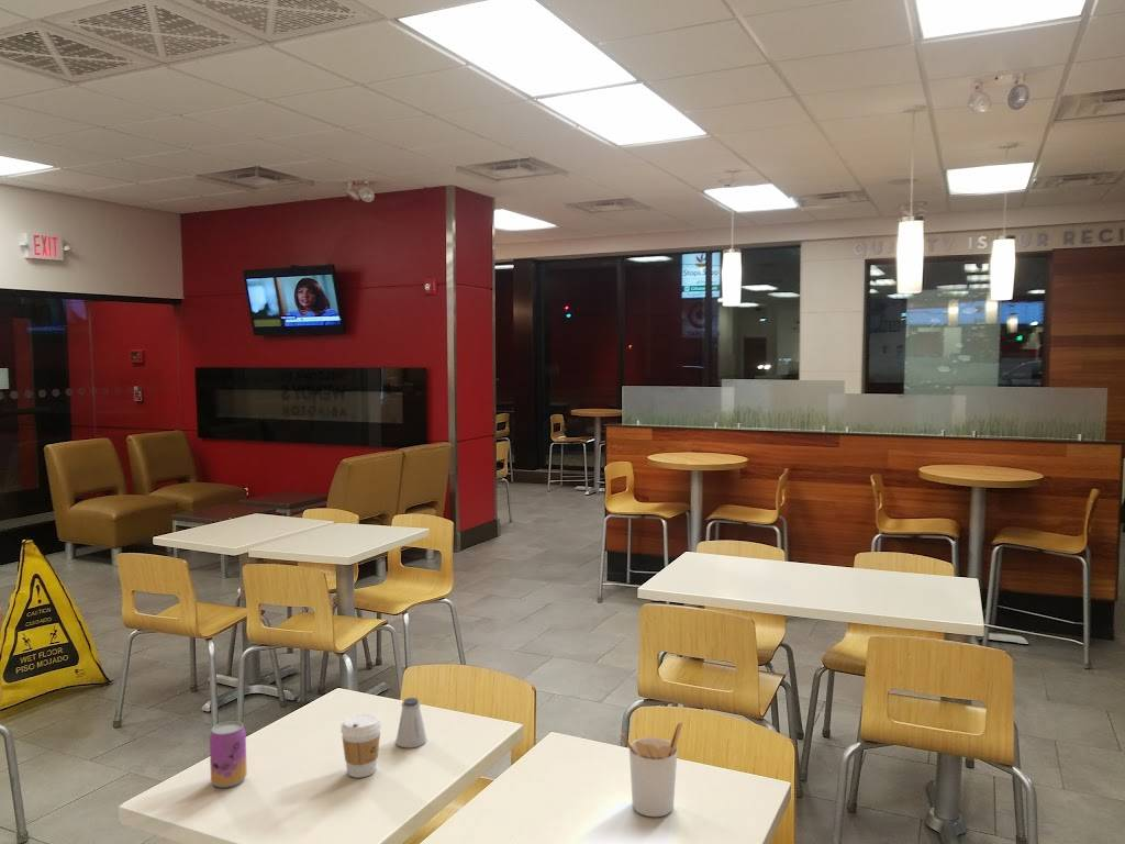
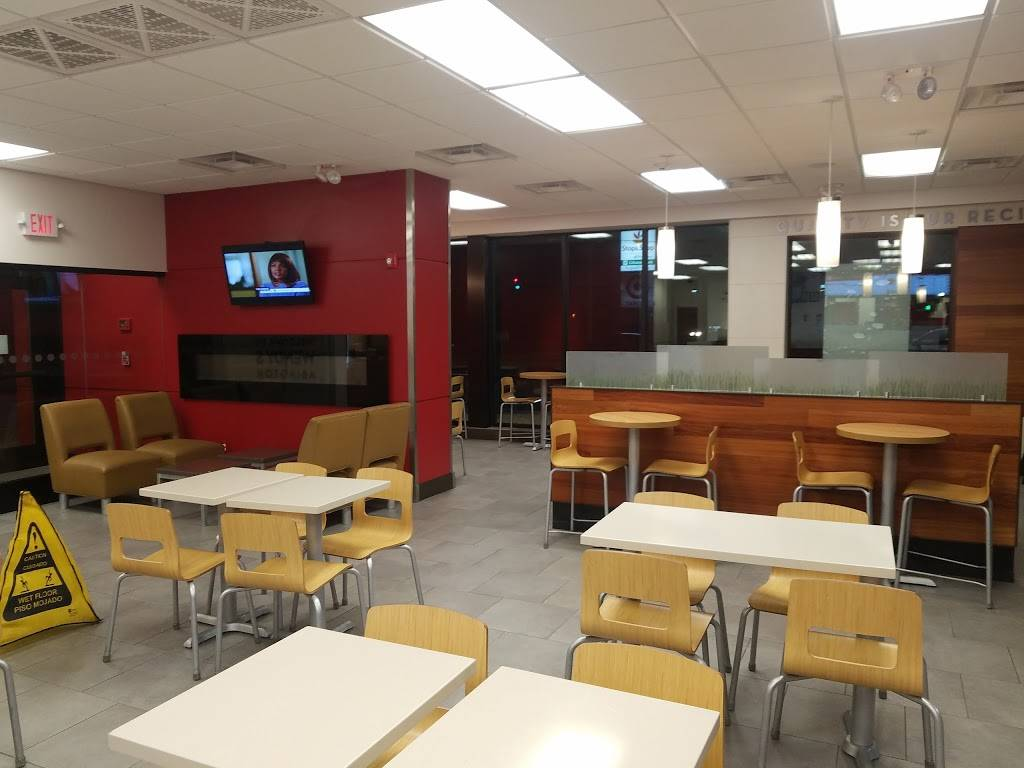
- utensil holder (653, 768)
- beverage can (227, 754)
- saltshaker (411, 720)
- coffee cup (361, 744)
